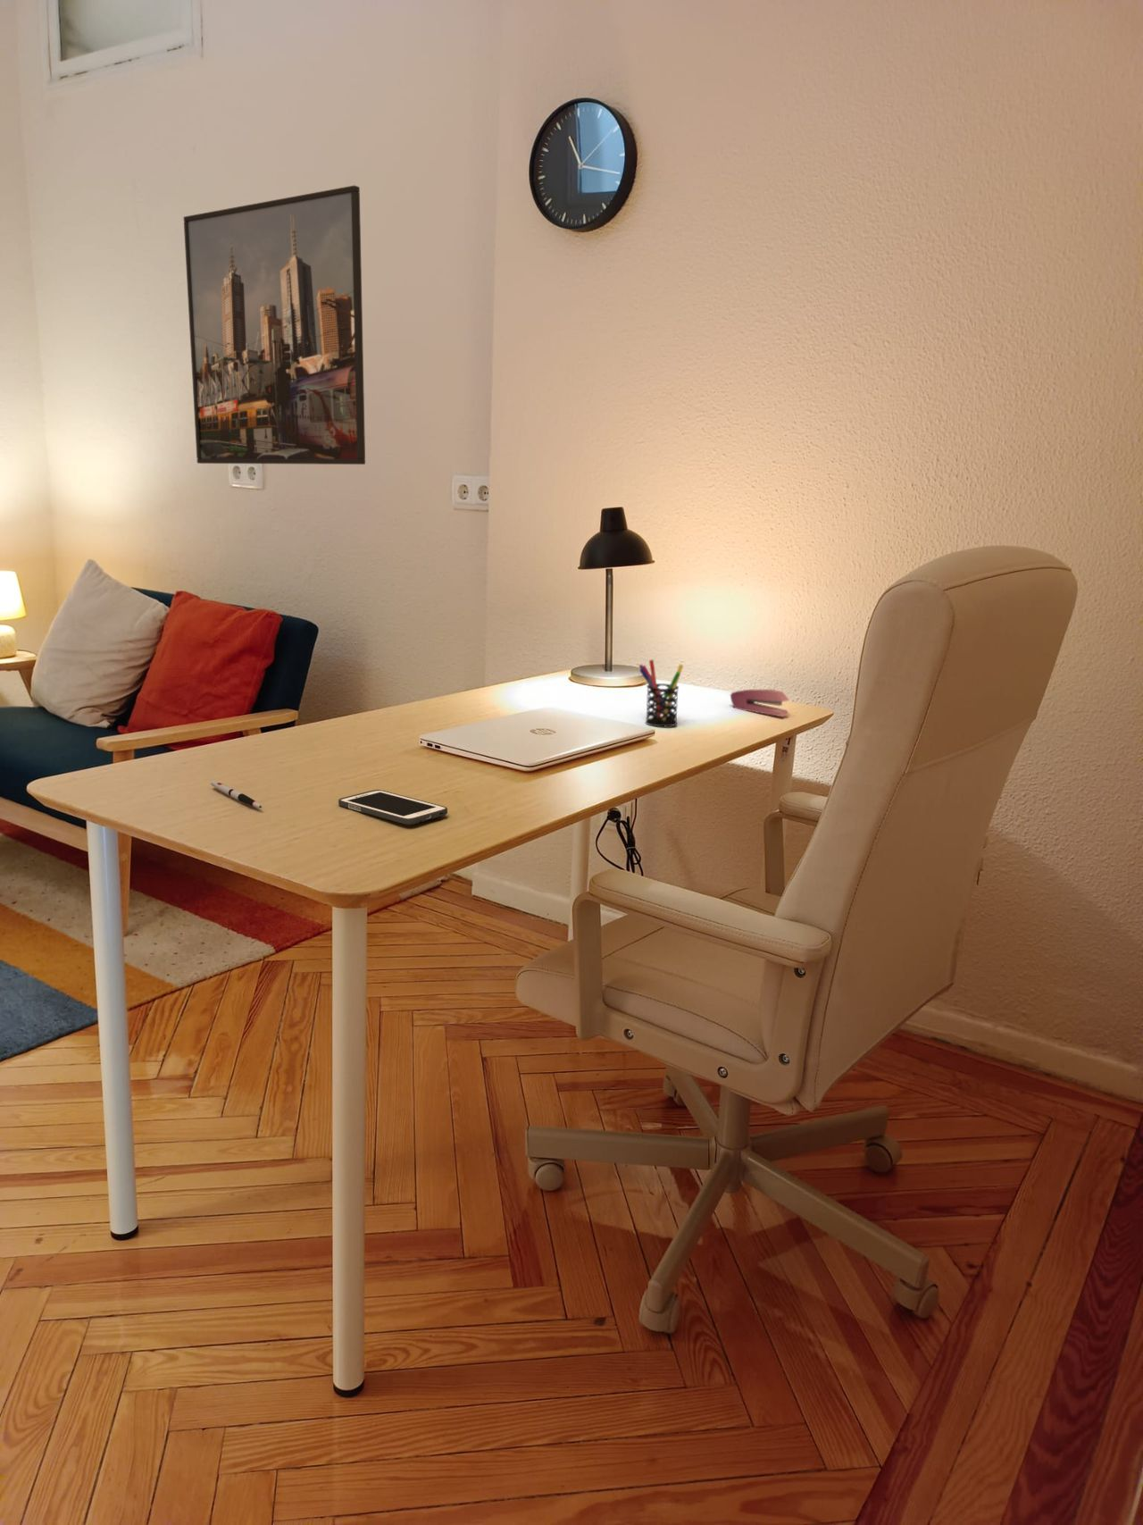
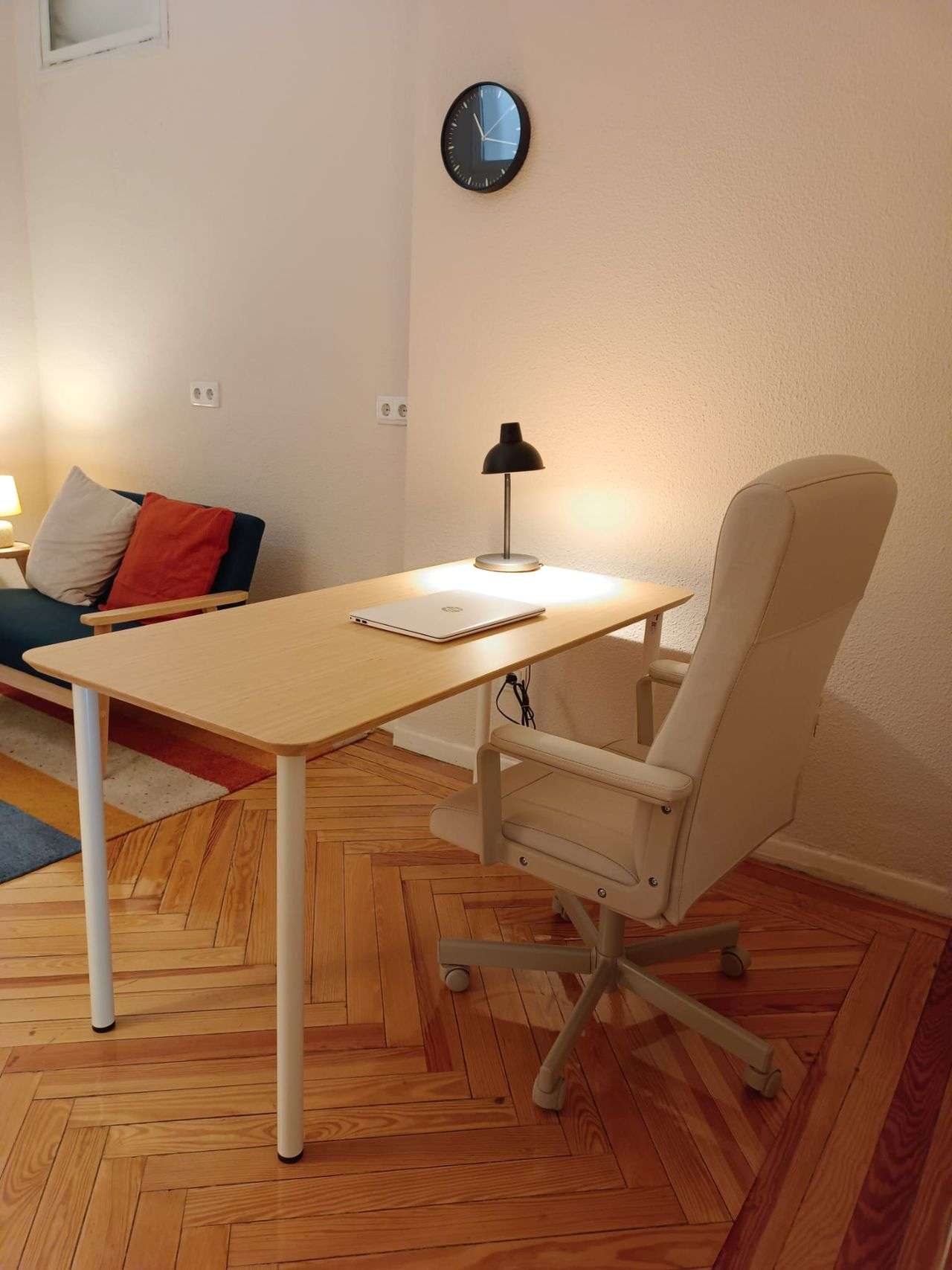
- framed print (271, 336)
- pen holder (664, 692)
- pen (237, 794)
- stapler (759, 700)
- cell phone (393, 807)
